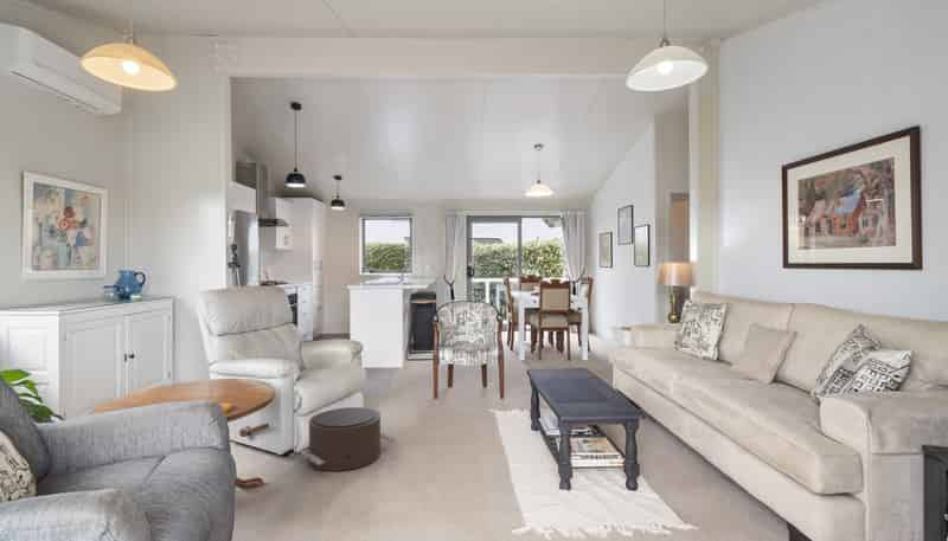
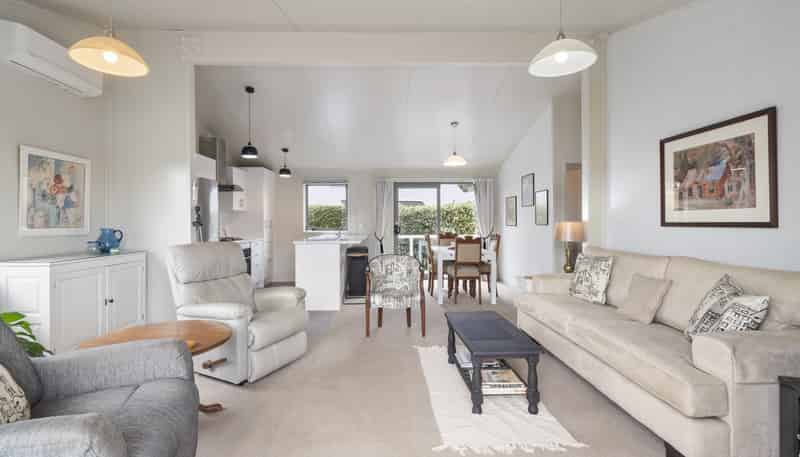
- pouf (347, 437)
